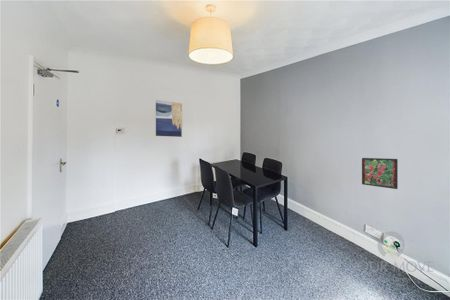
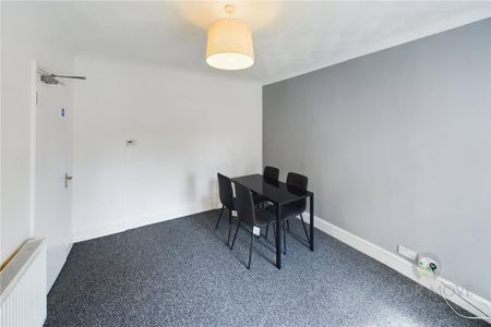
- wall art (169, 119)
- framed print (378, 172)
